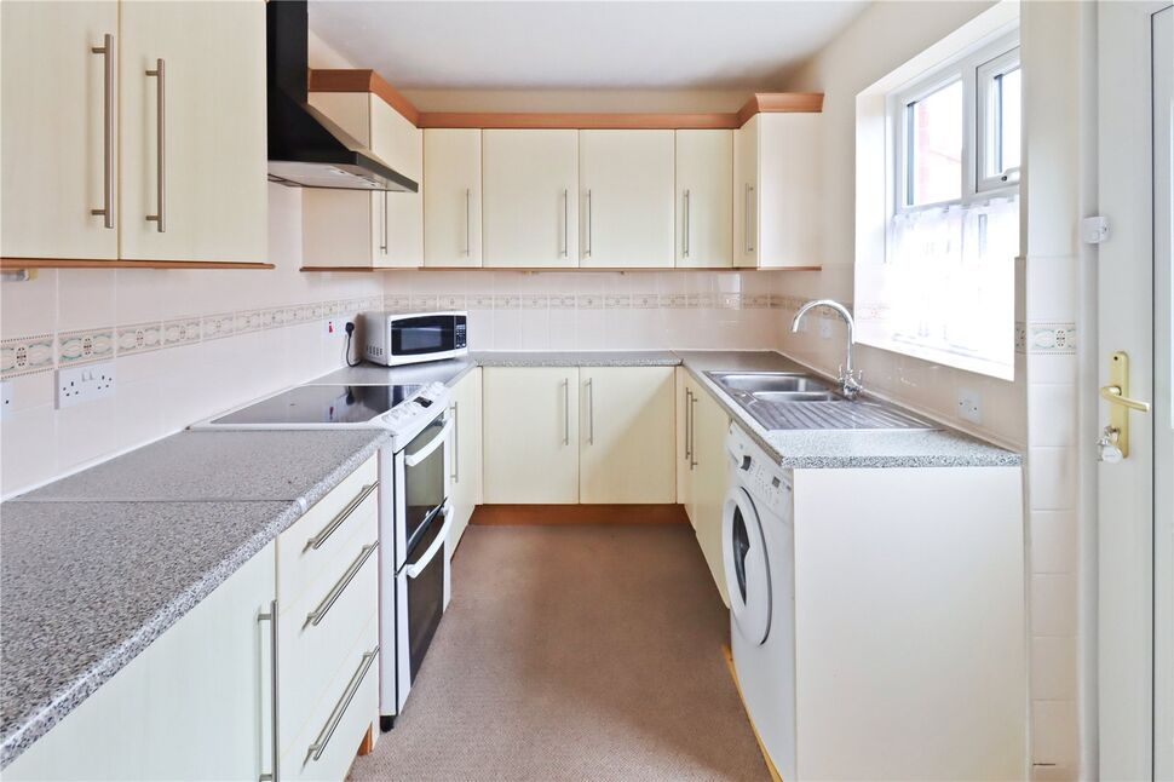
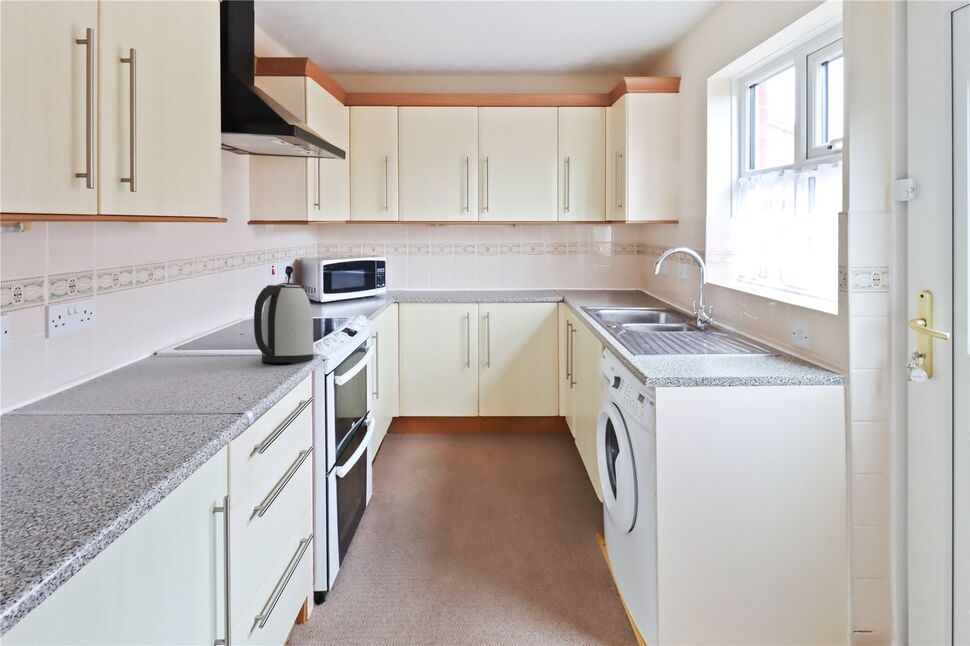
+ kettle (281, 321)
